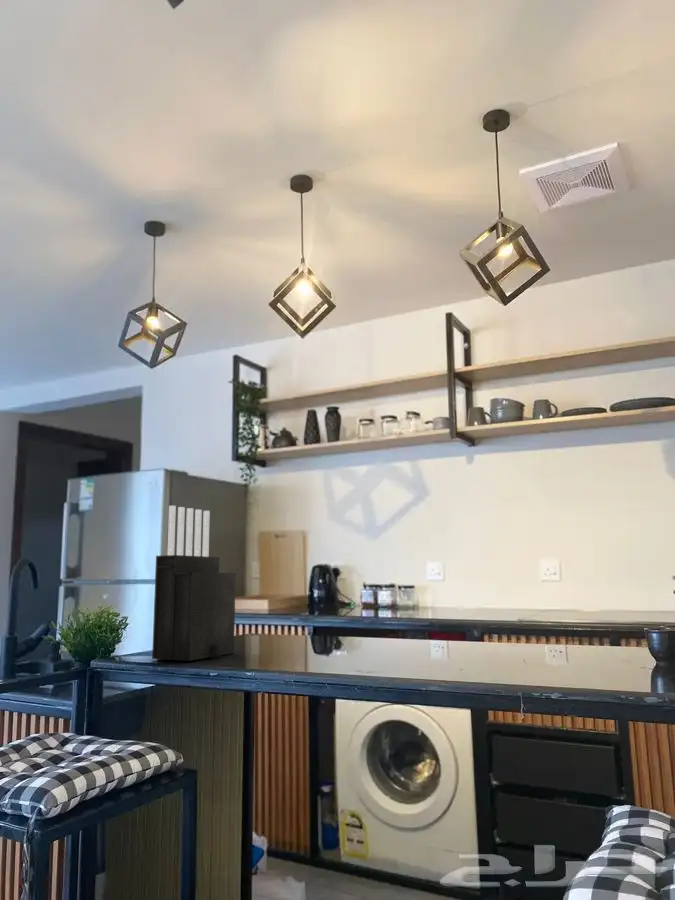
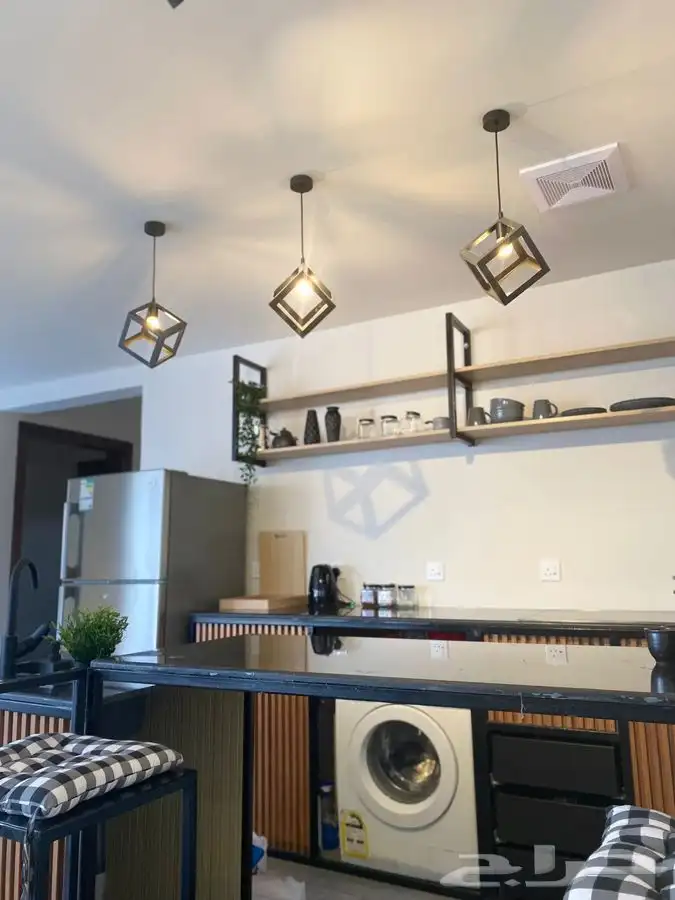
- knife block (200, 580)
